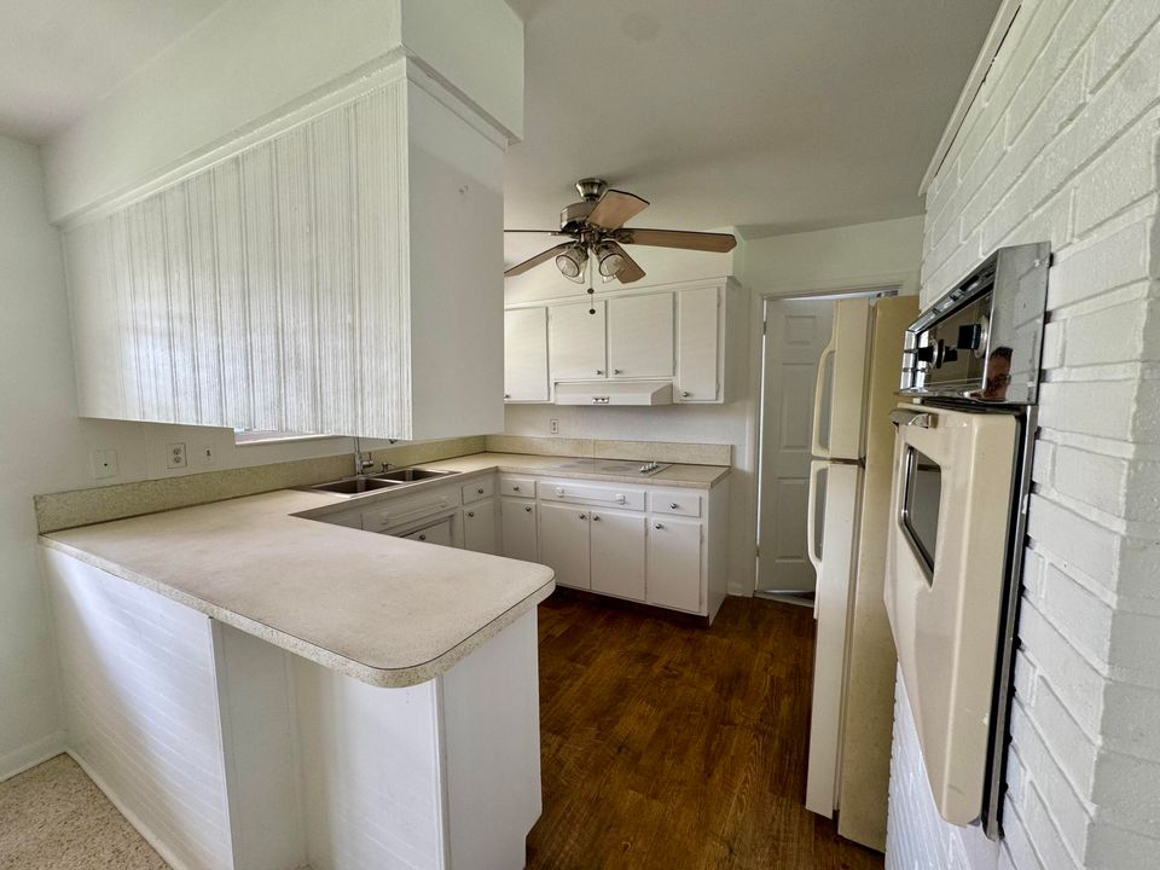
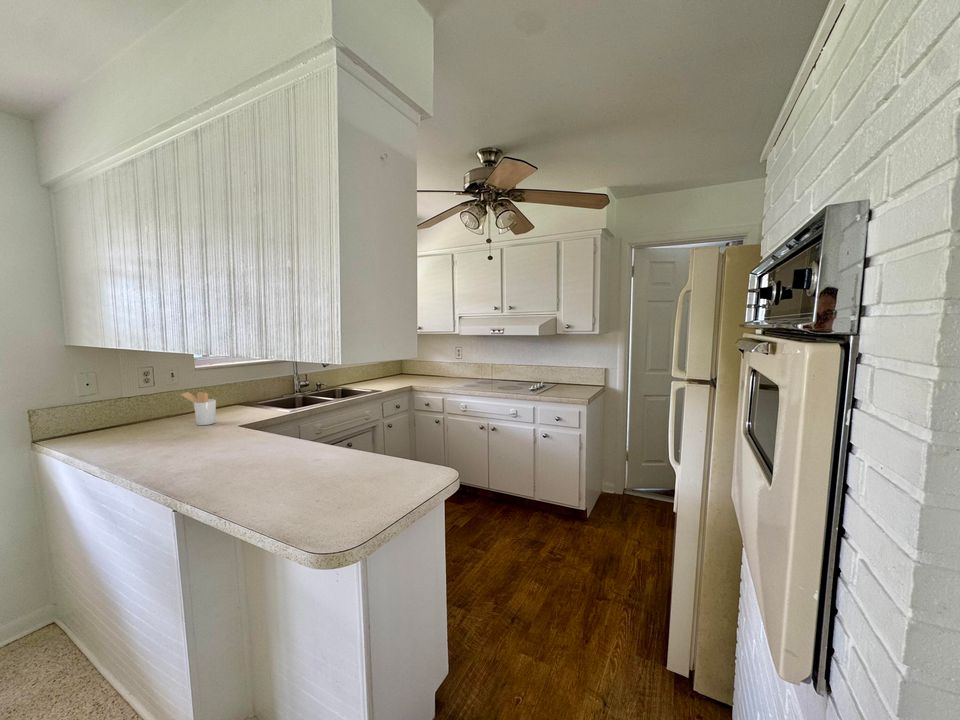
+ utensil holder (199, 407)
